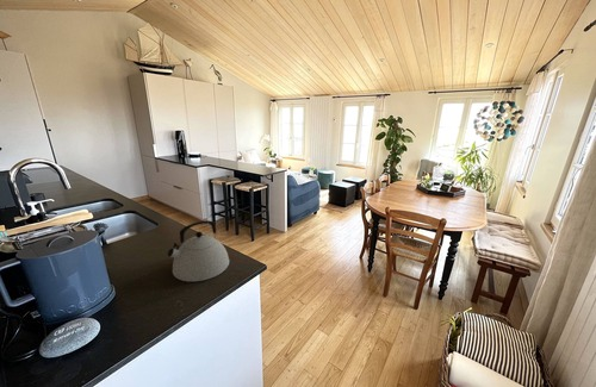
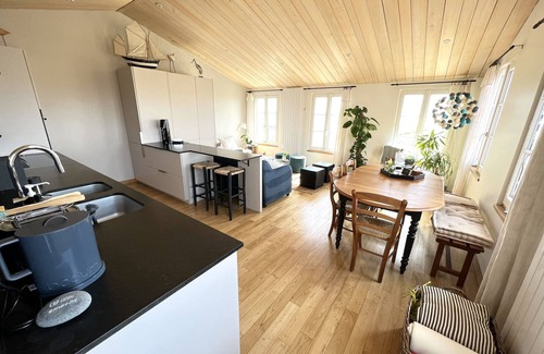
- kettle (198, 244)
